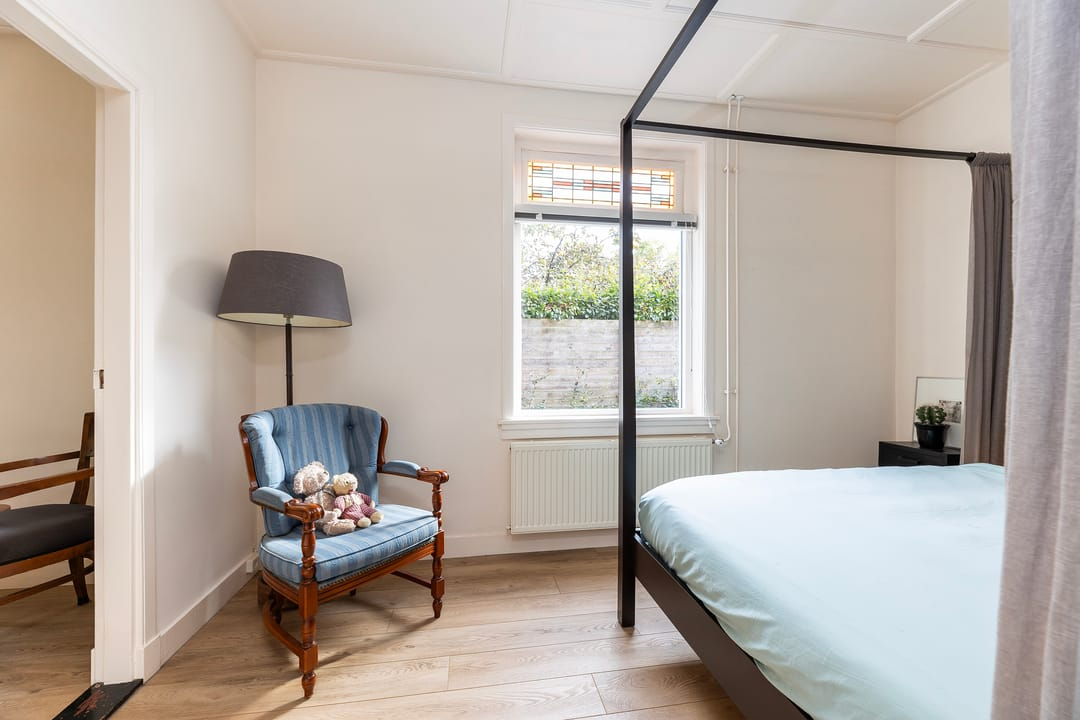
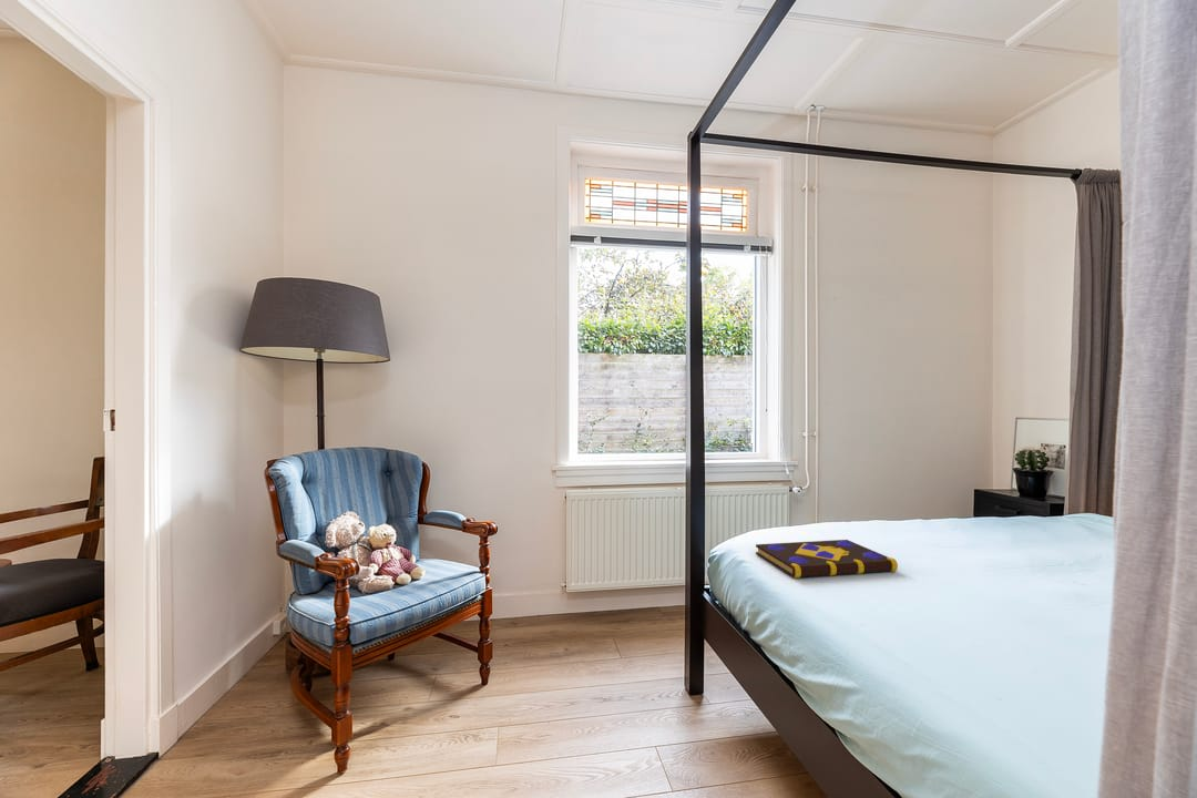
+ book (820, 553)
